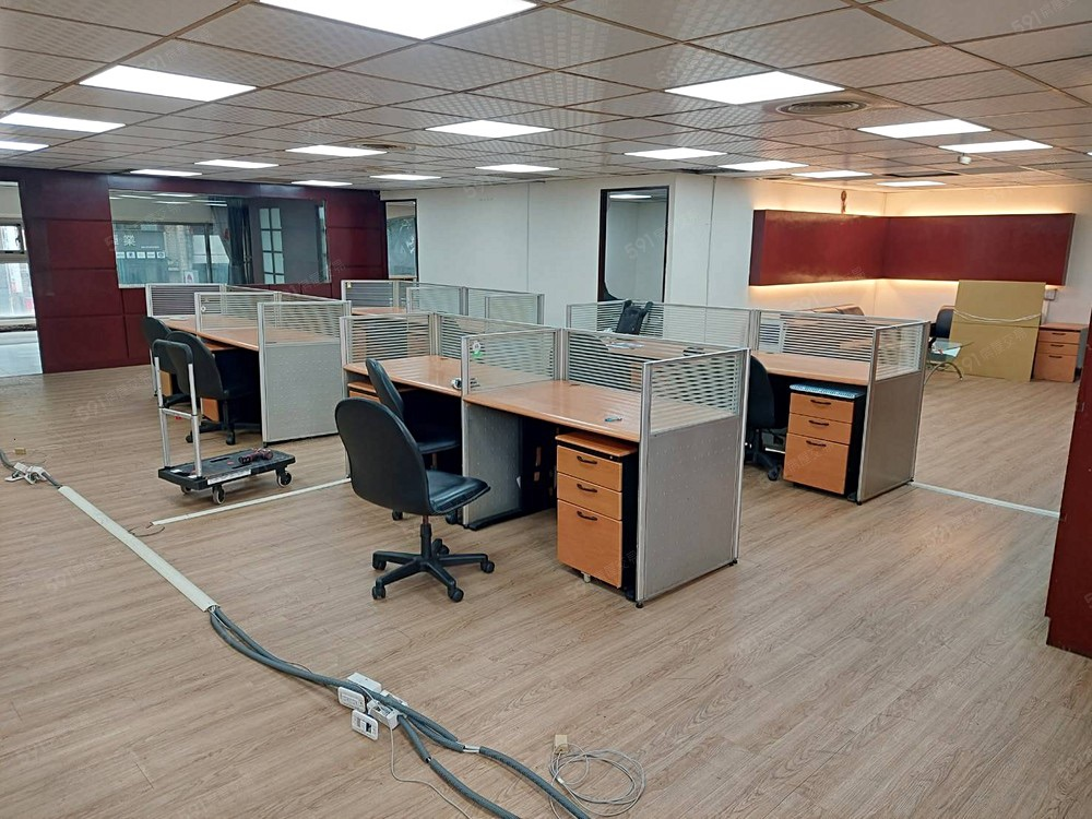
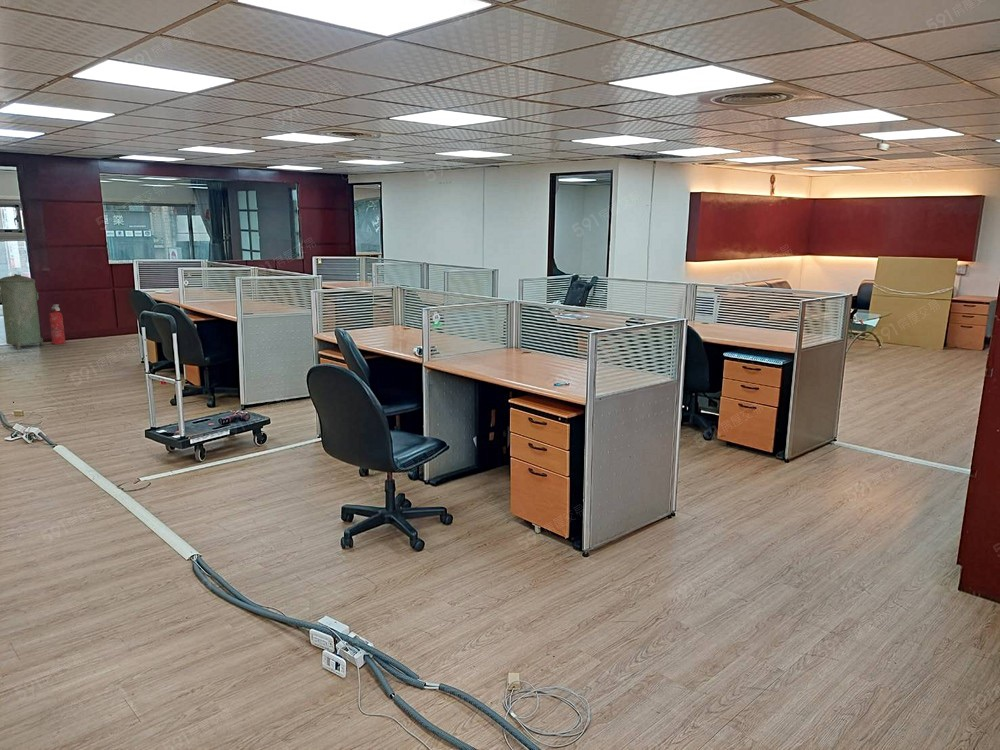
+ trash can (20, 310)
+ fire extinguisher (57, 323)
